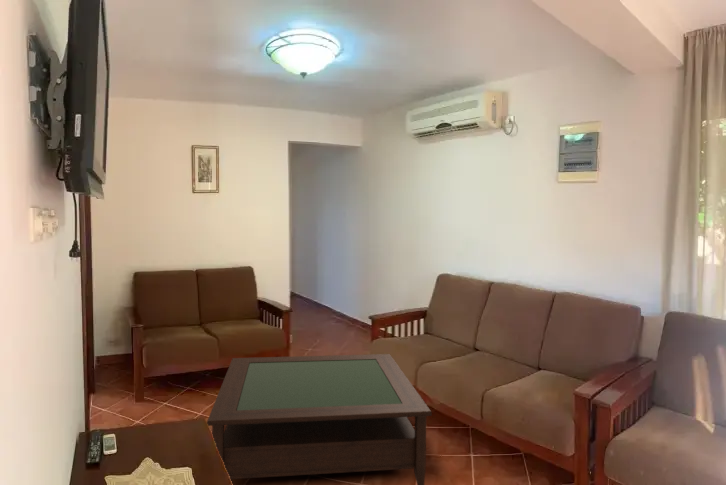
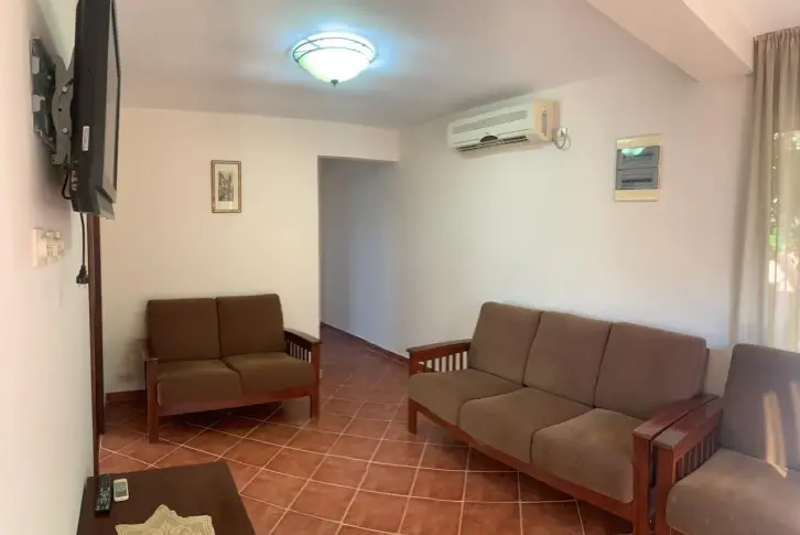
- coffee table (316, 415)
